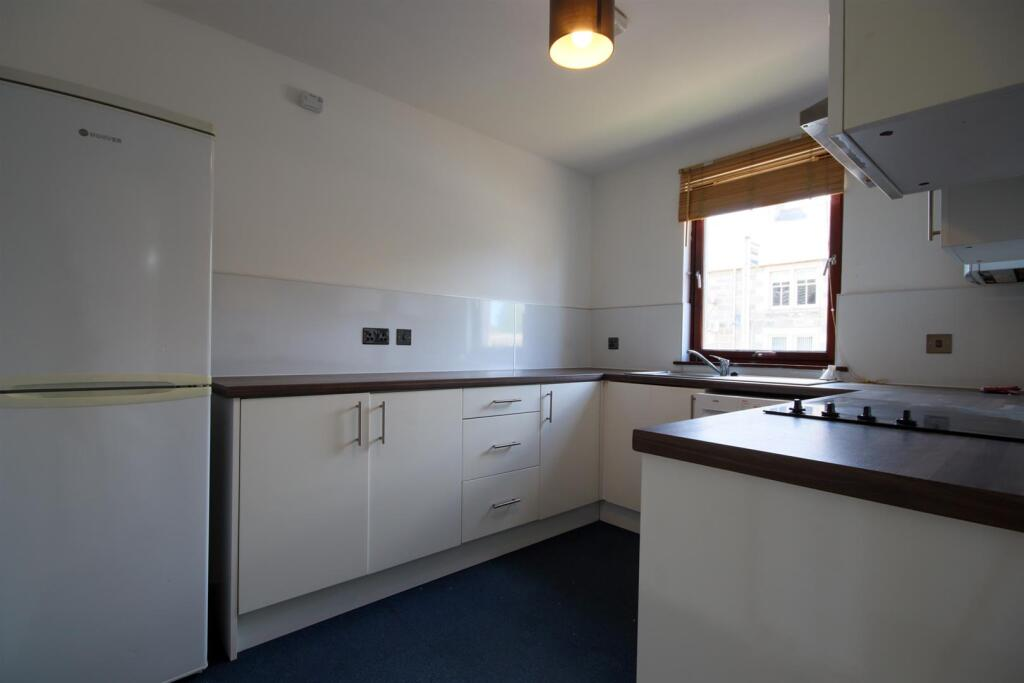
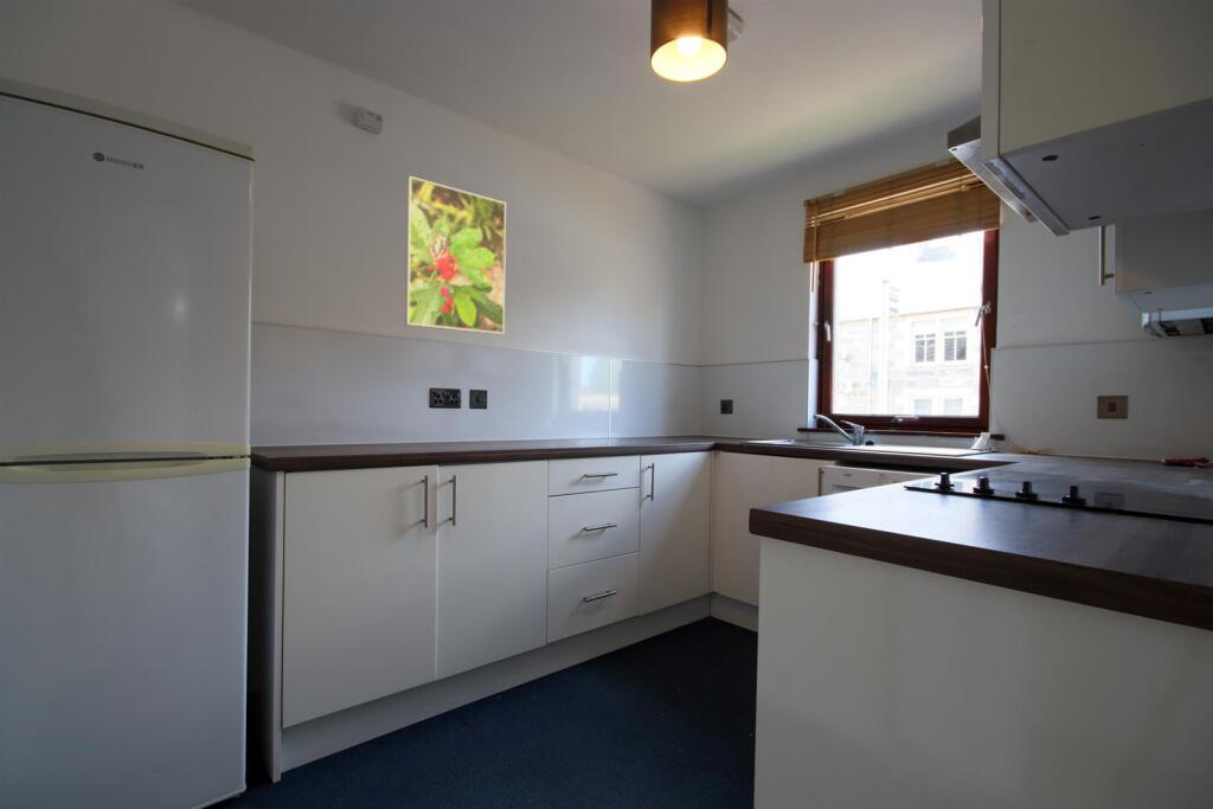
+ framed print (457, 259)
